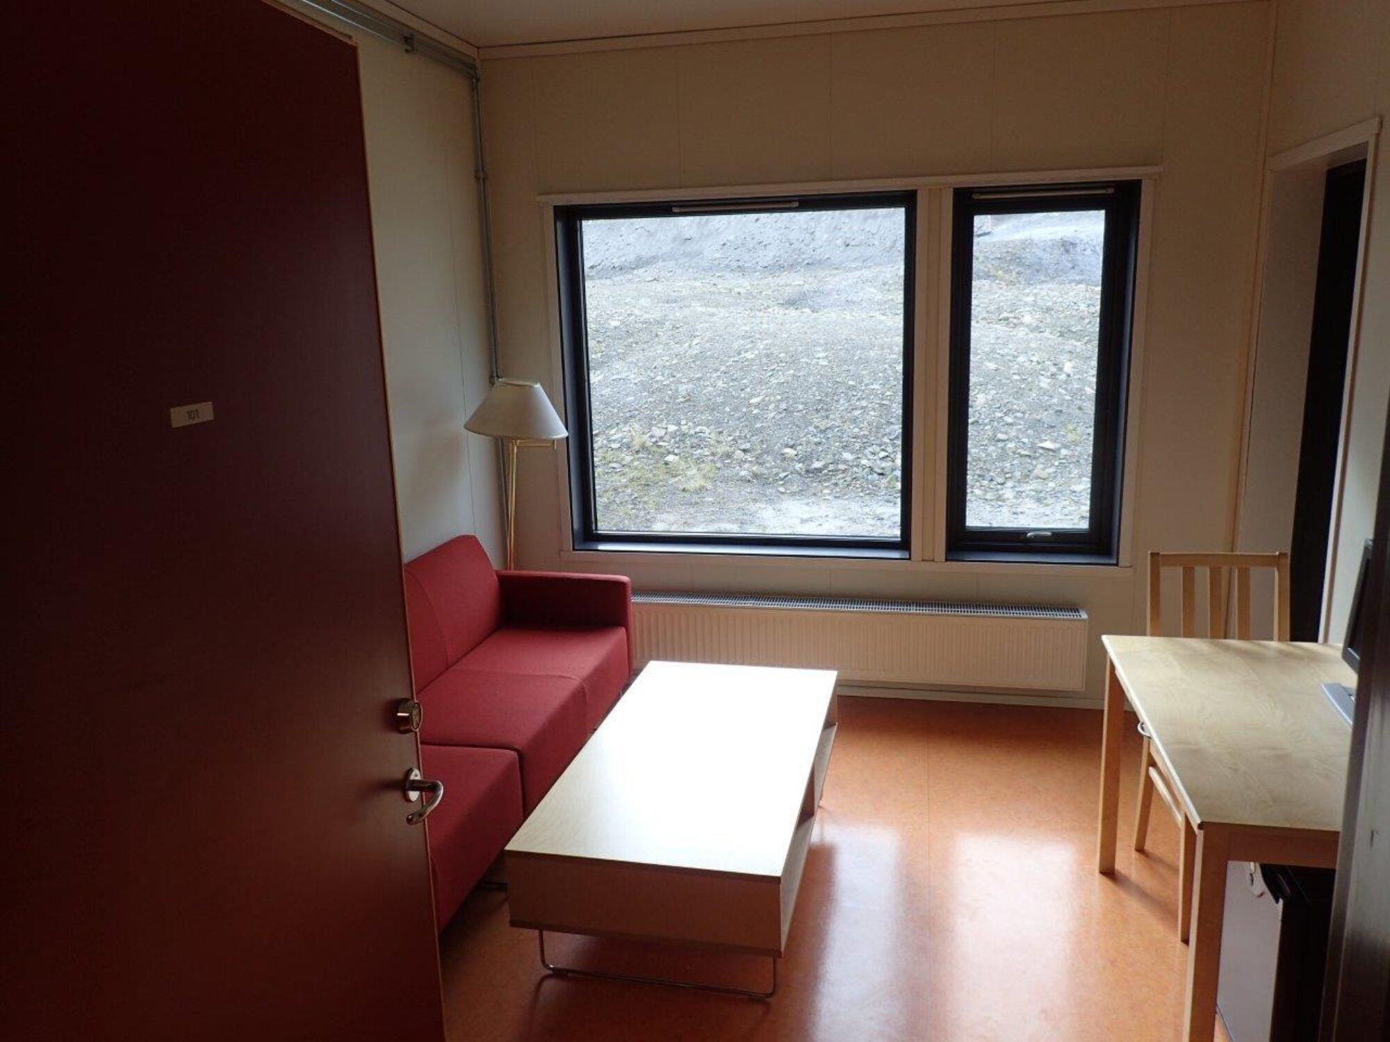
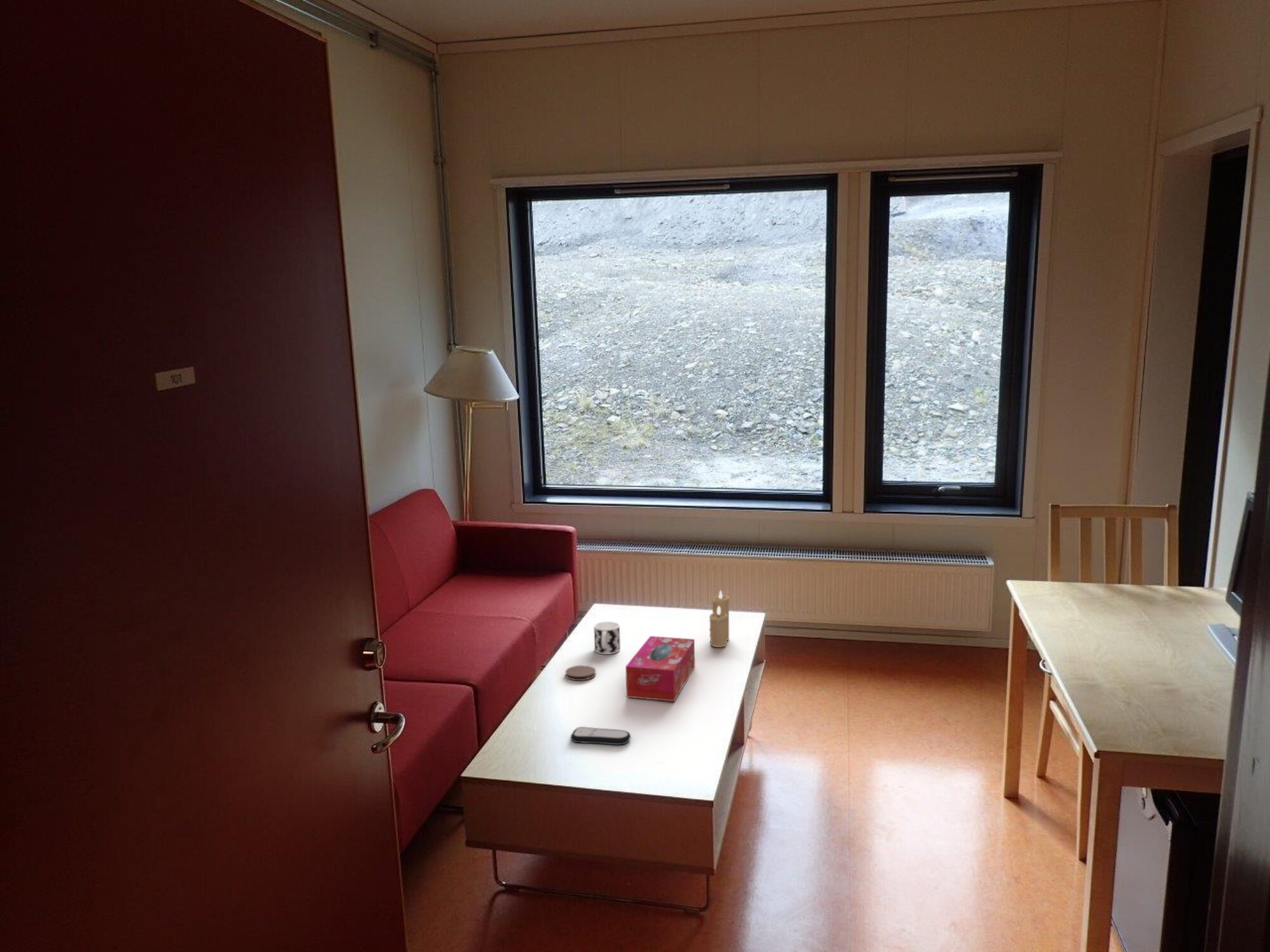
+ remote control (601, 736)
+ candle (719, 618)
+ tissue box (662, 667)
+ coaster (580, 673)
+ cup (606, 639)
